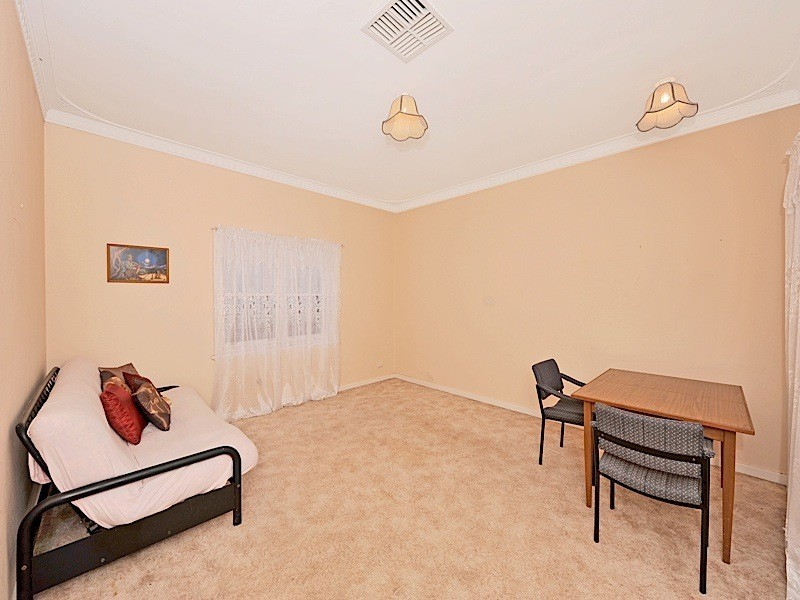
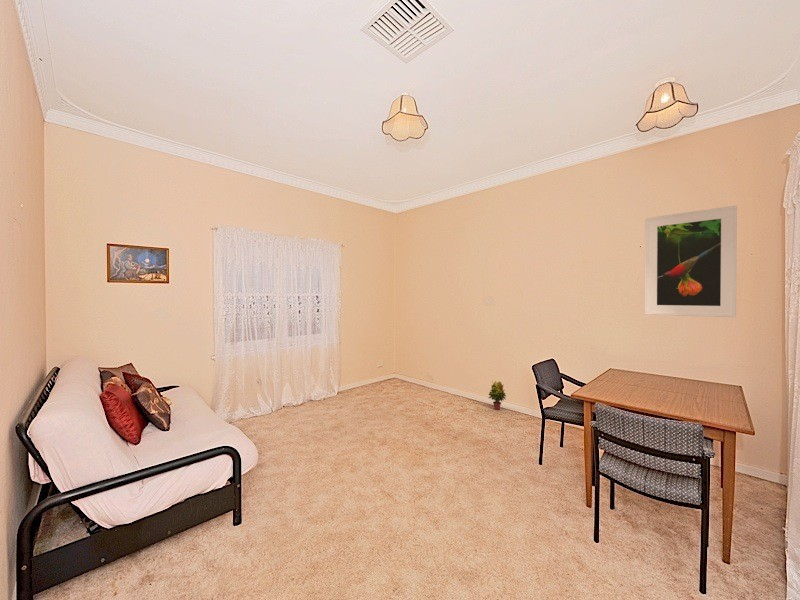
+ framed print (687, 264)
+ potted plant (497, 395)
